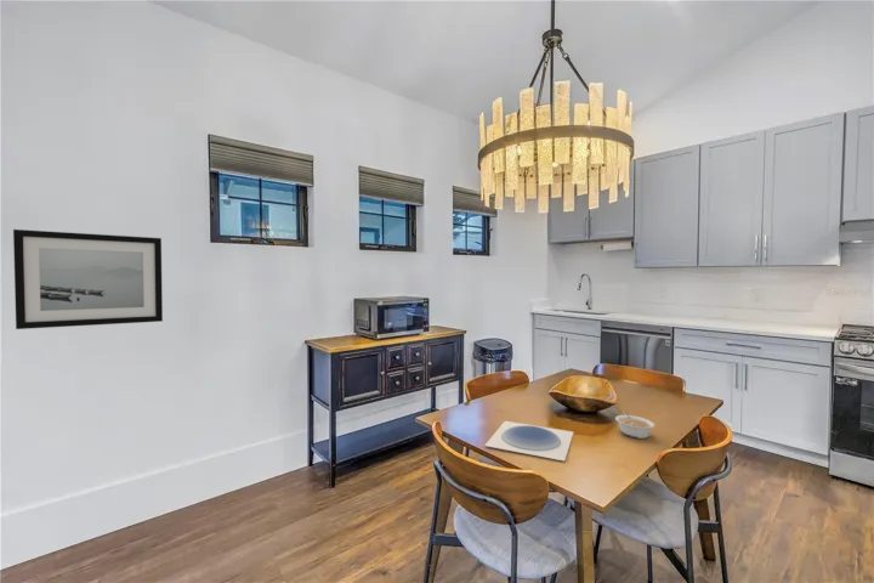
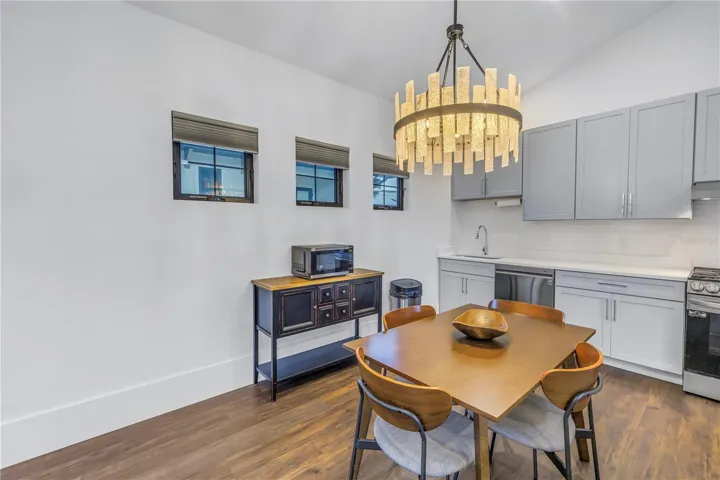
- plate (530, 435)
- wall art (95, 279)
- legume (632, 425)
